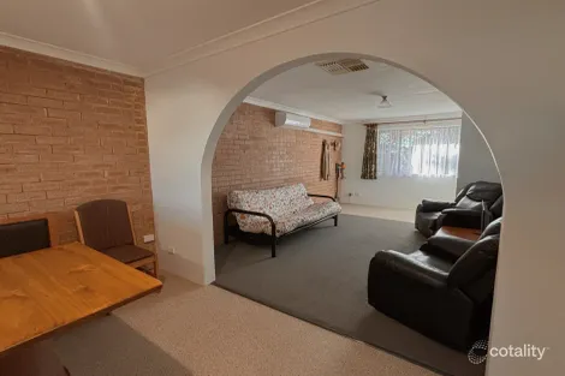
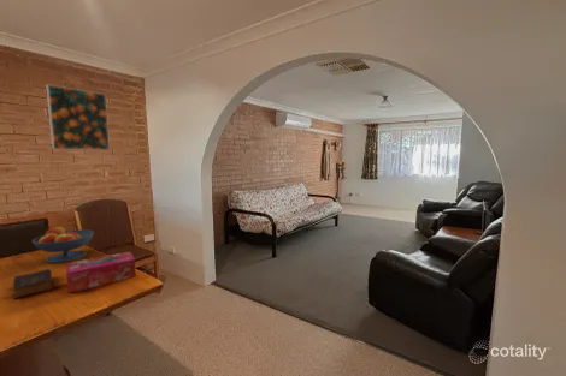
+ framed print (79, 120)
+ fruit bowl (65, 243)
+ tissue box (101, 269)
+ book (34, 282)
